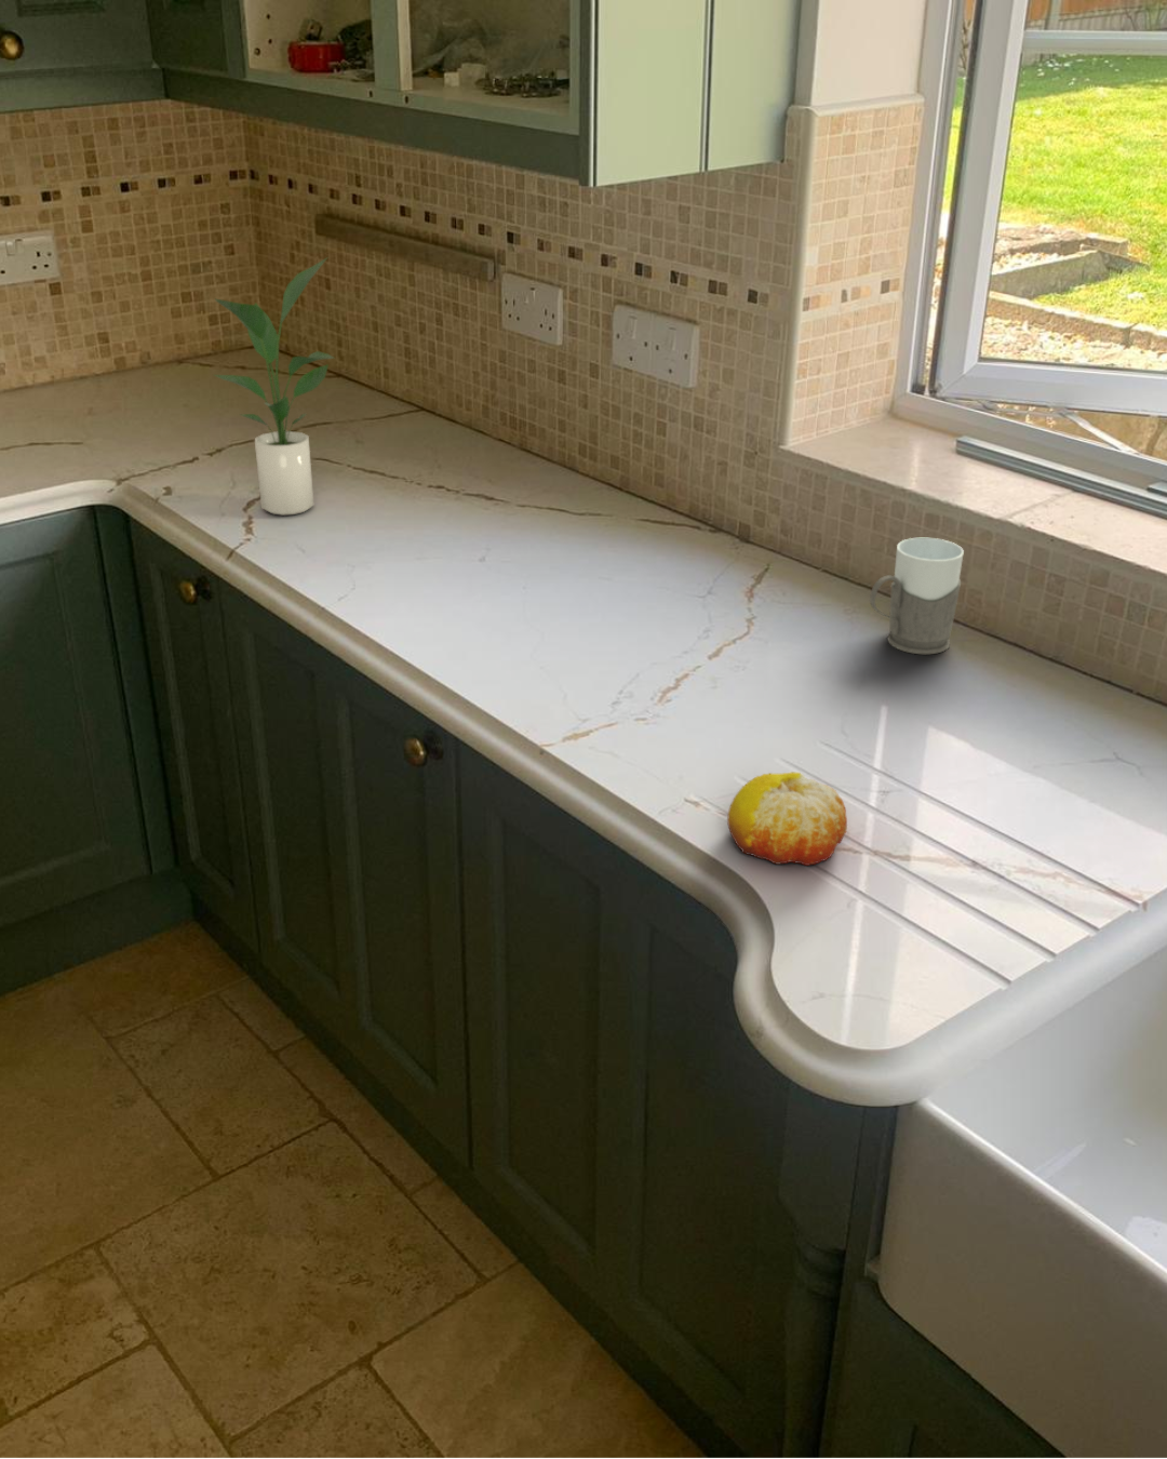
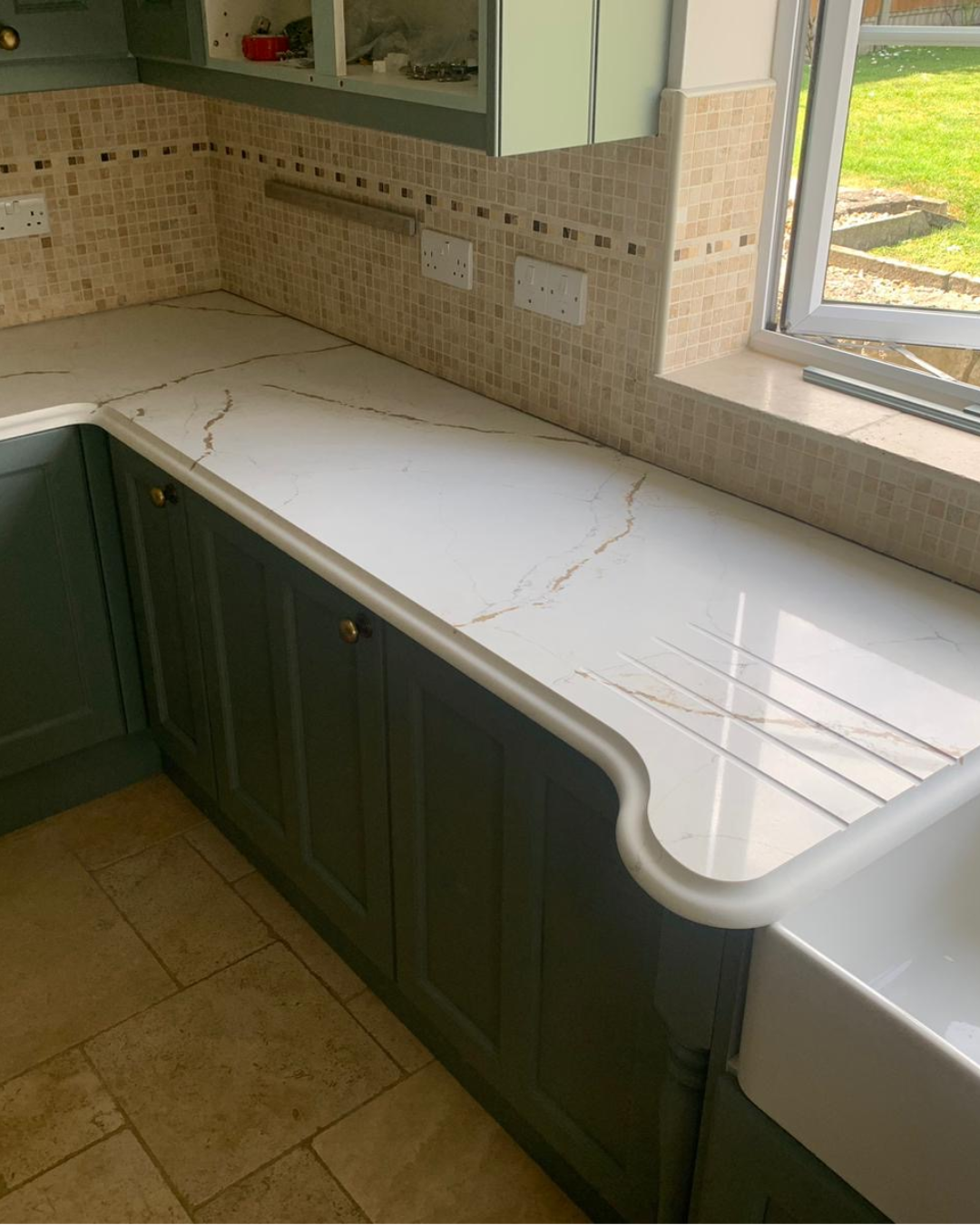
- mug (910, 599)
- fruit (790, 813)
- potted plant (274, 386)
